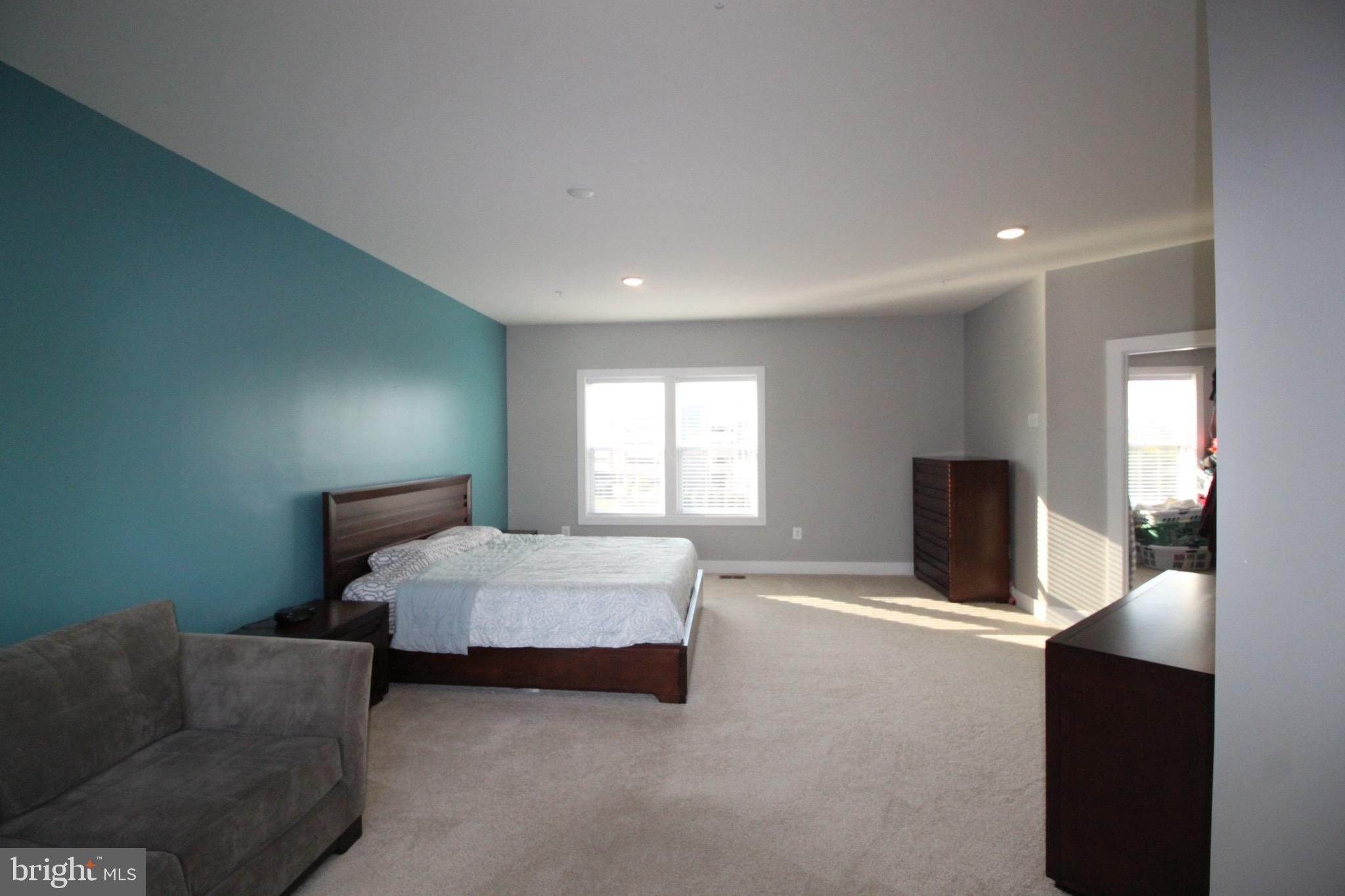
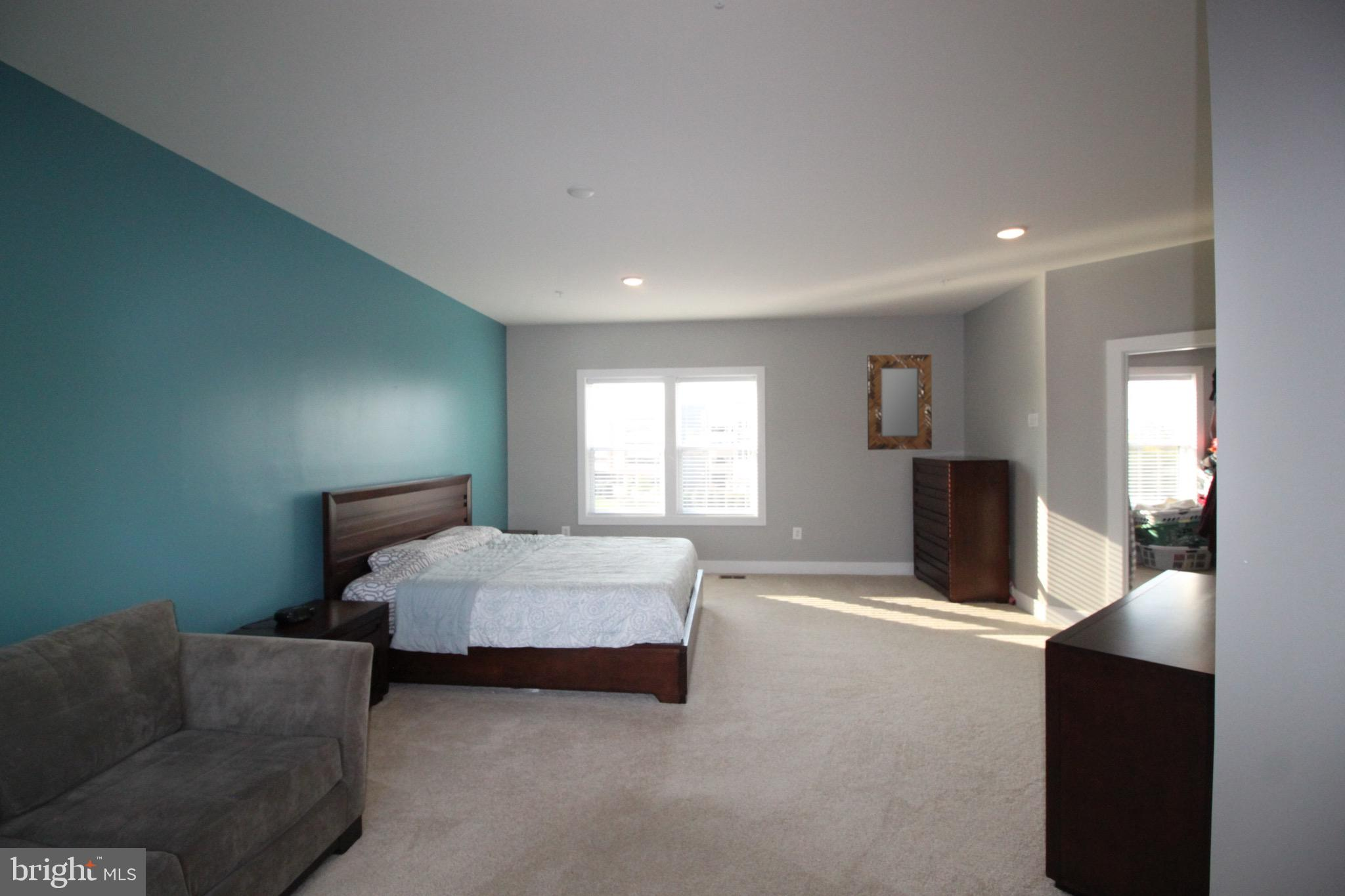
+ home mirror (899, 402)
